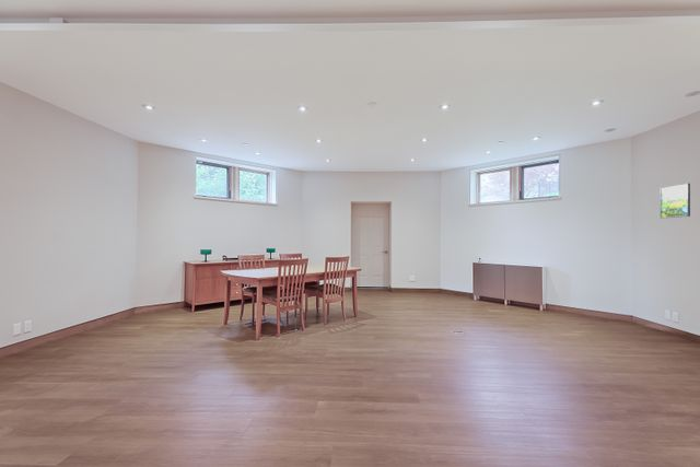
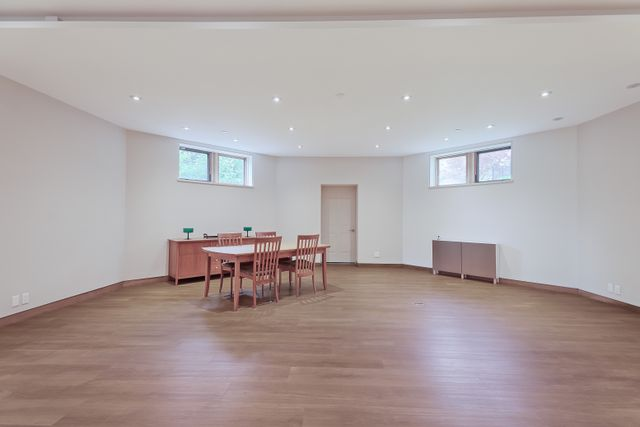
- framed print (674, 201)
